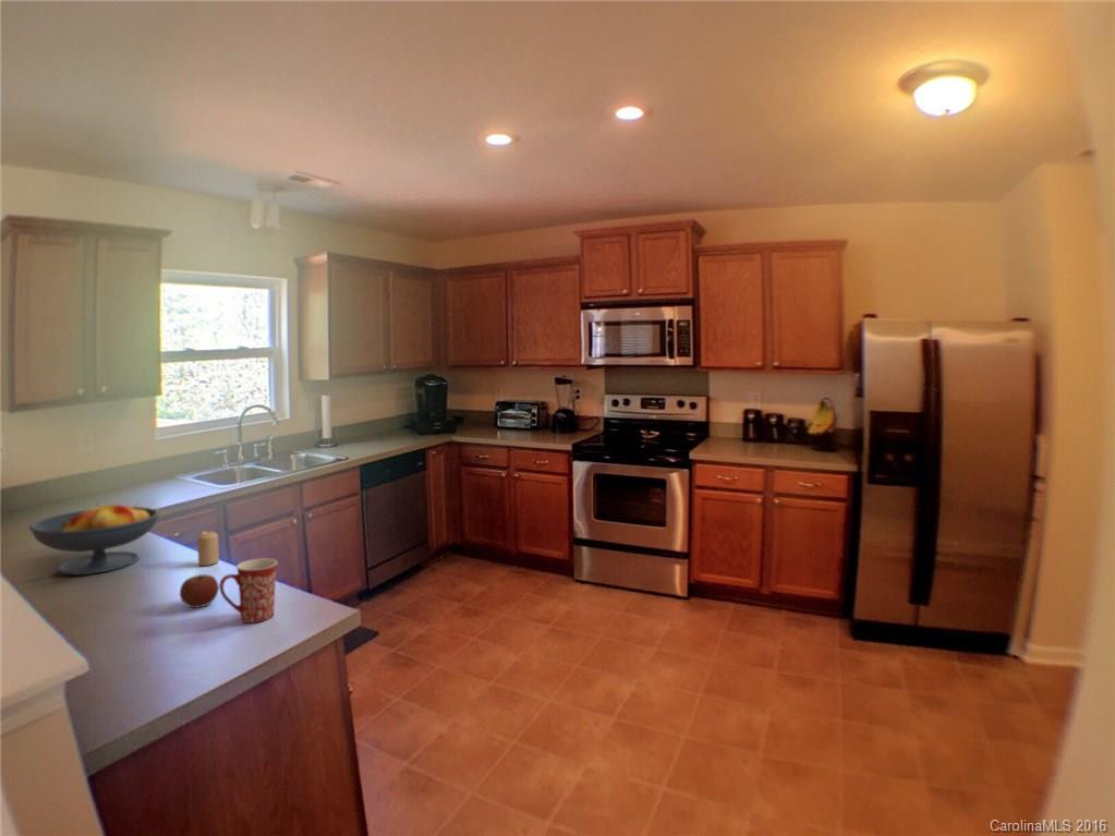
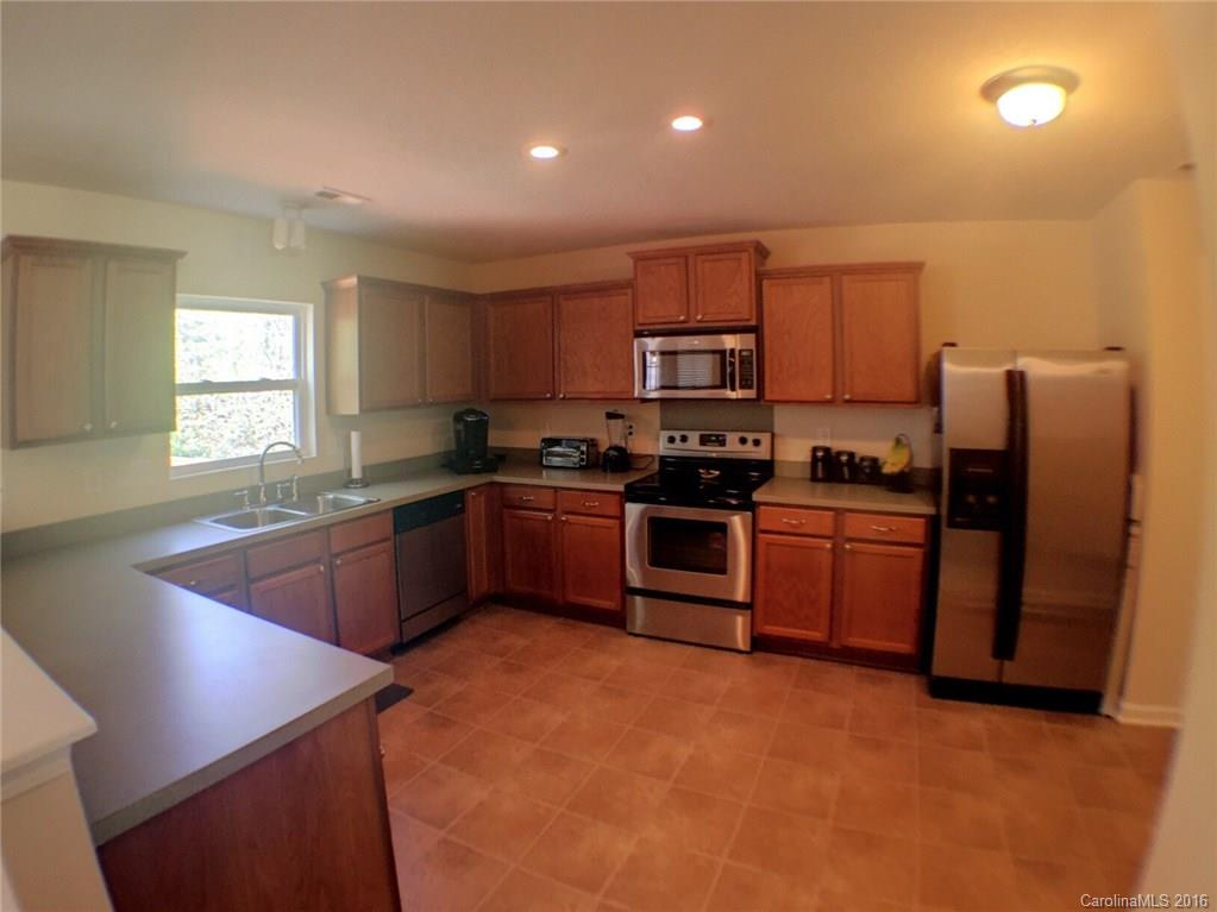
- mug (249, 591)
- candle (208, 547)
- fruit bowl (98, 533)
- apple (199, 589)
